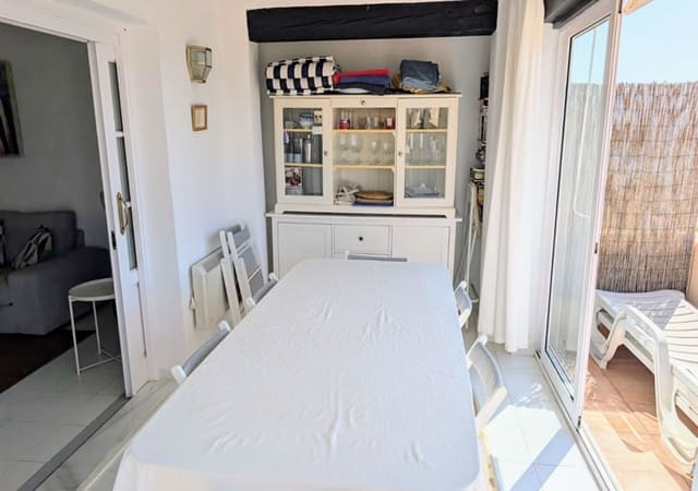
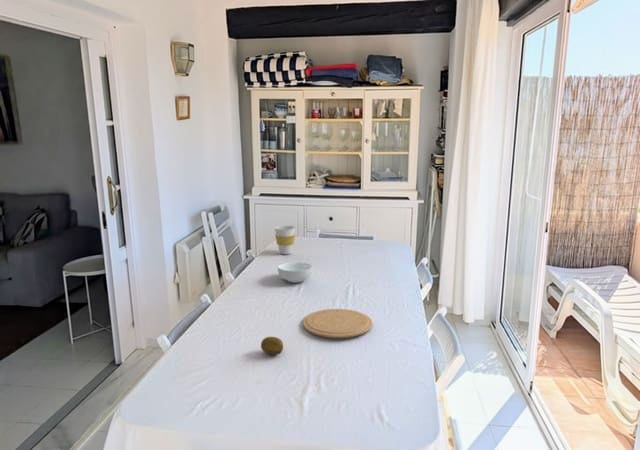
+ plate (337, 321)
+ cup (285, 240)
+ fruit (272, 345)
+ cereal bowl (295, 273)
